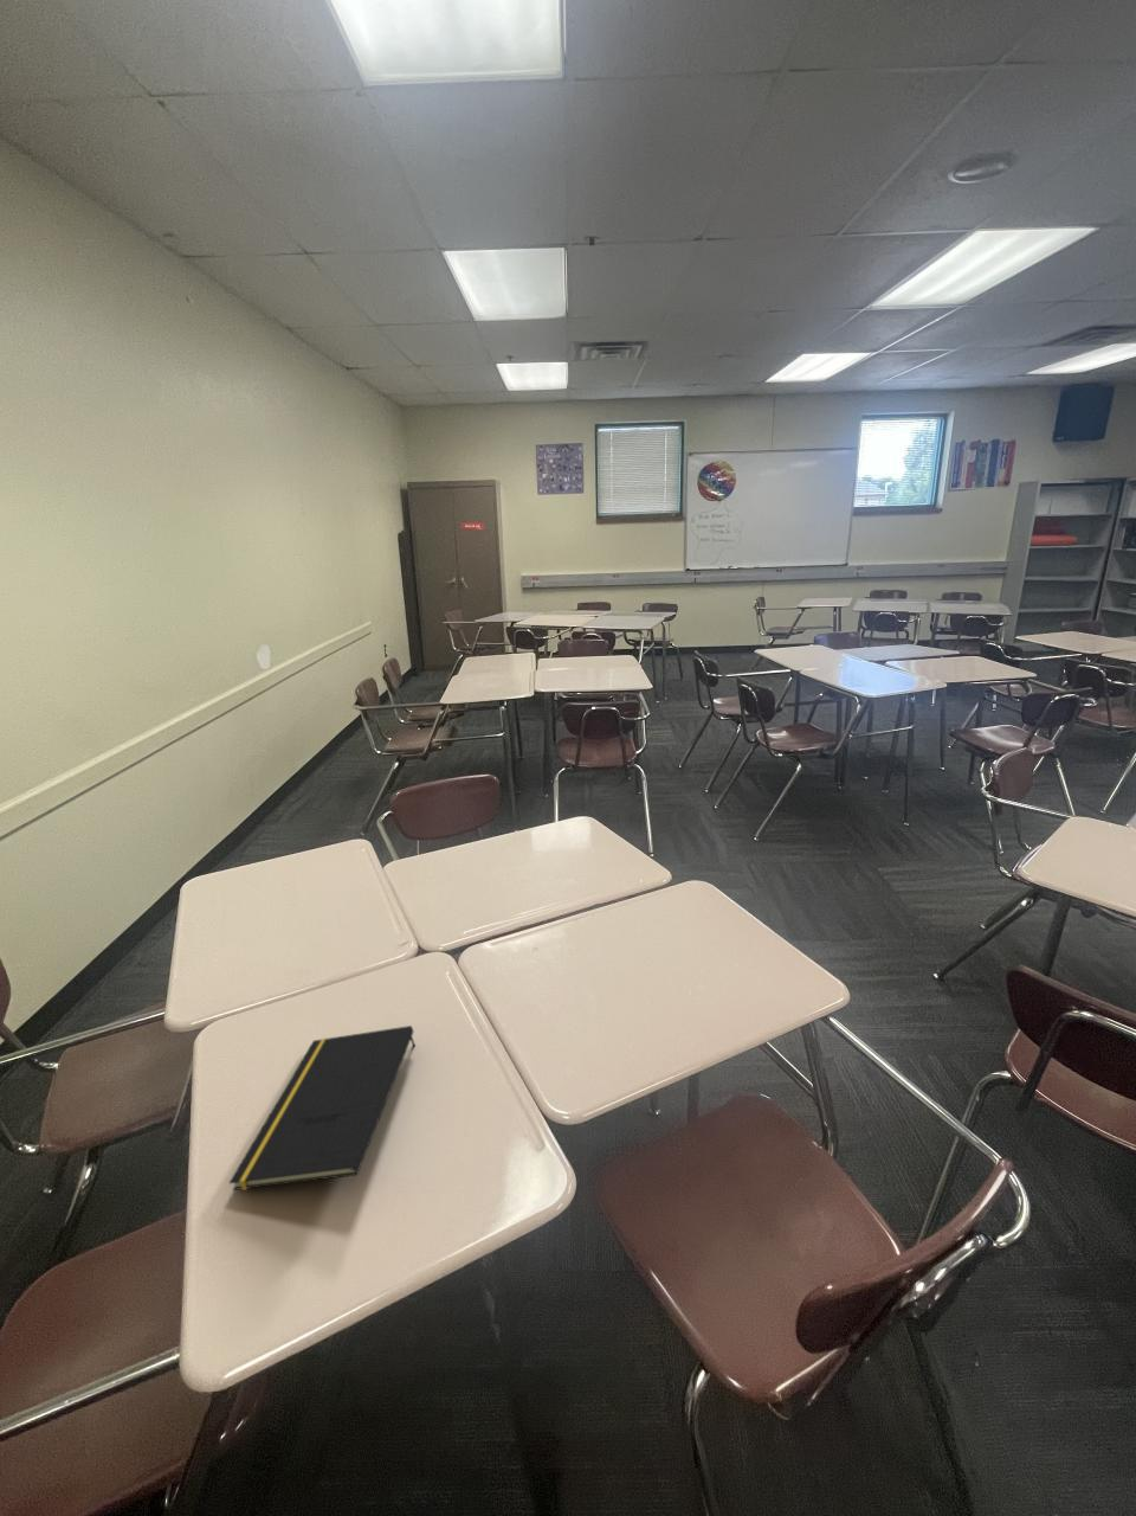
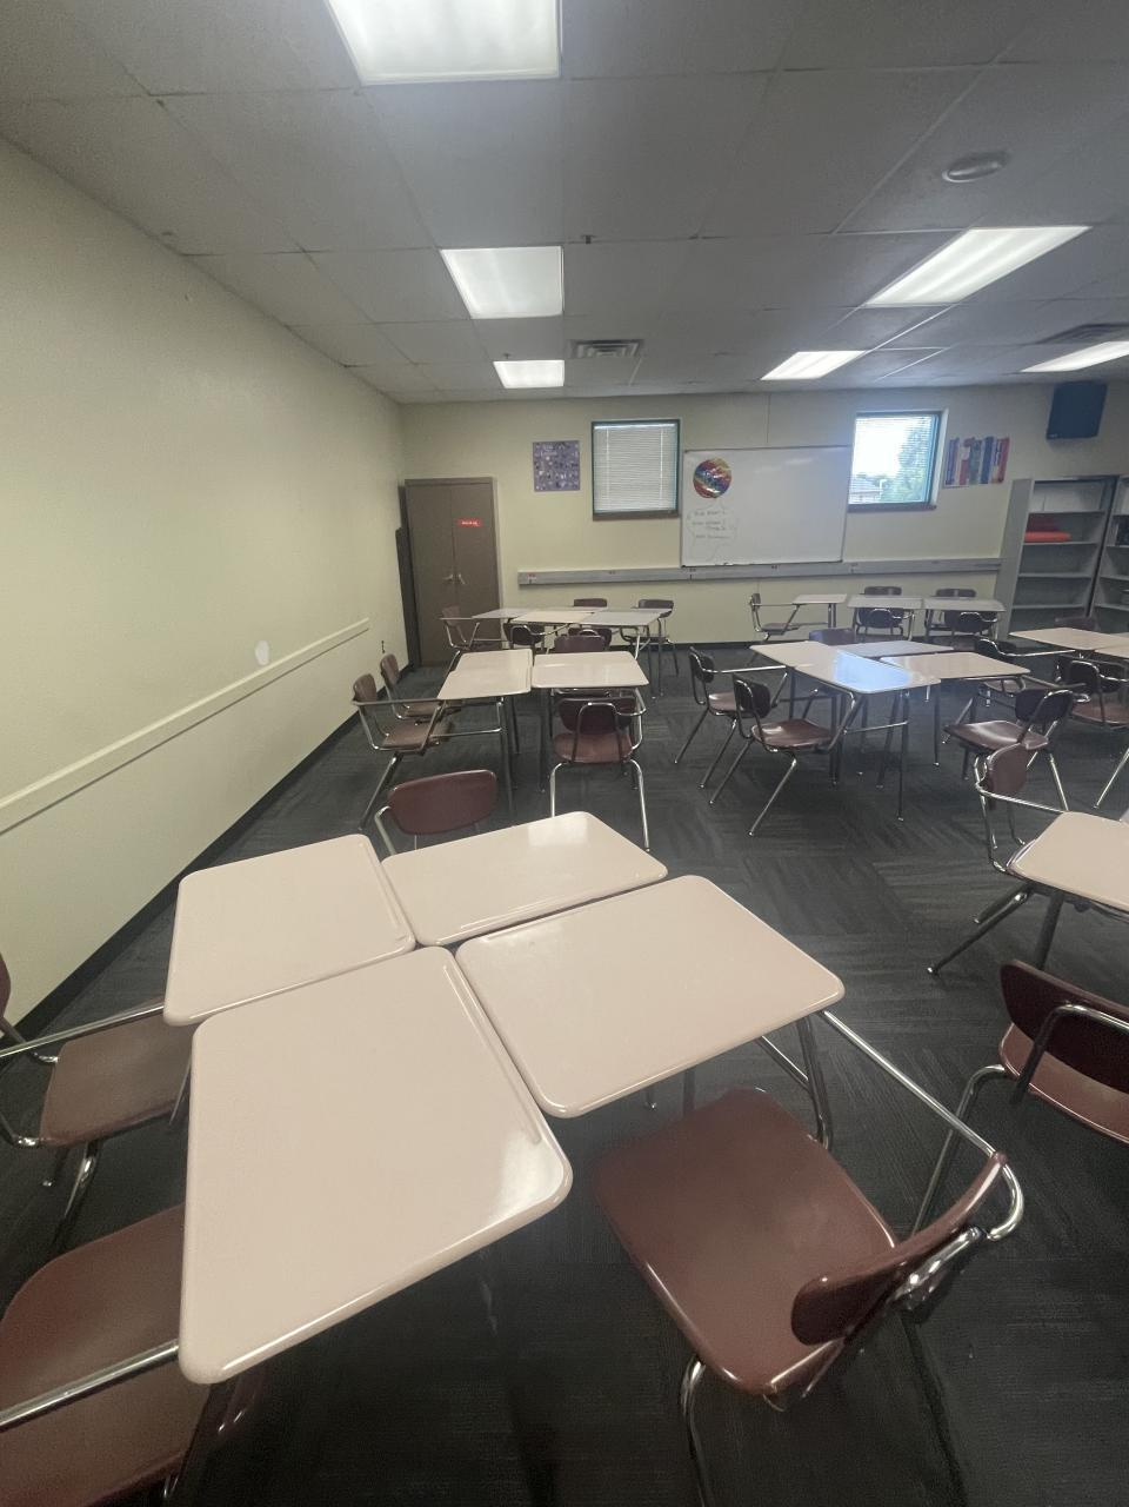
- notepad (333, 1098)
